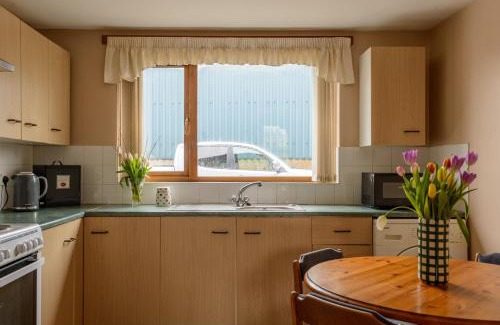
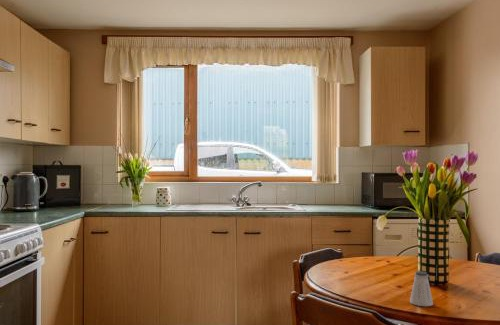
+ saltshaker (421, 287)
